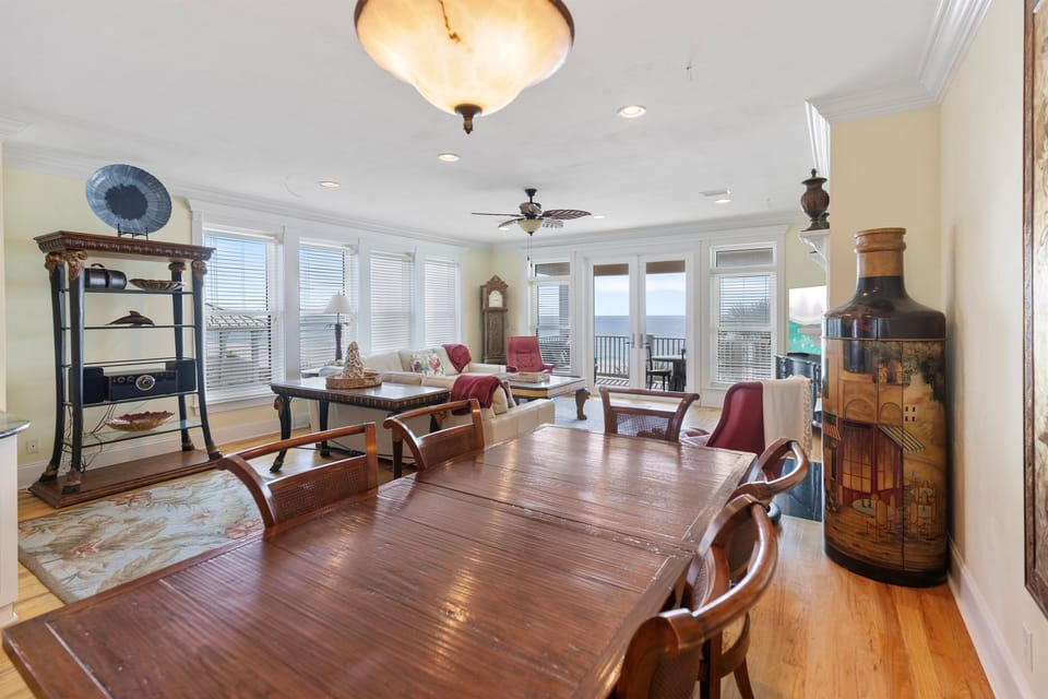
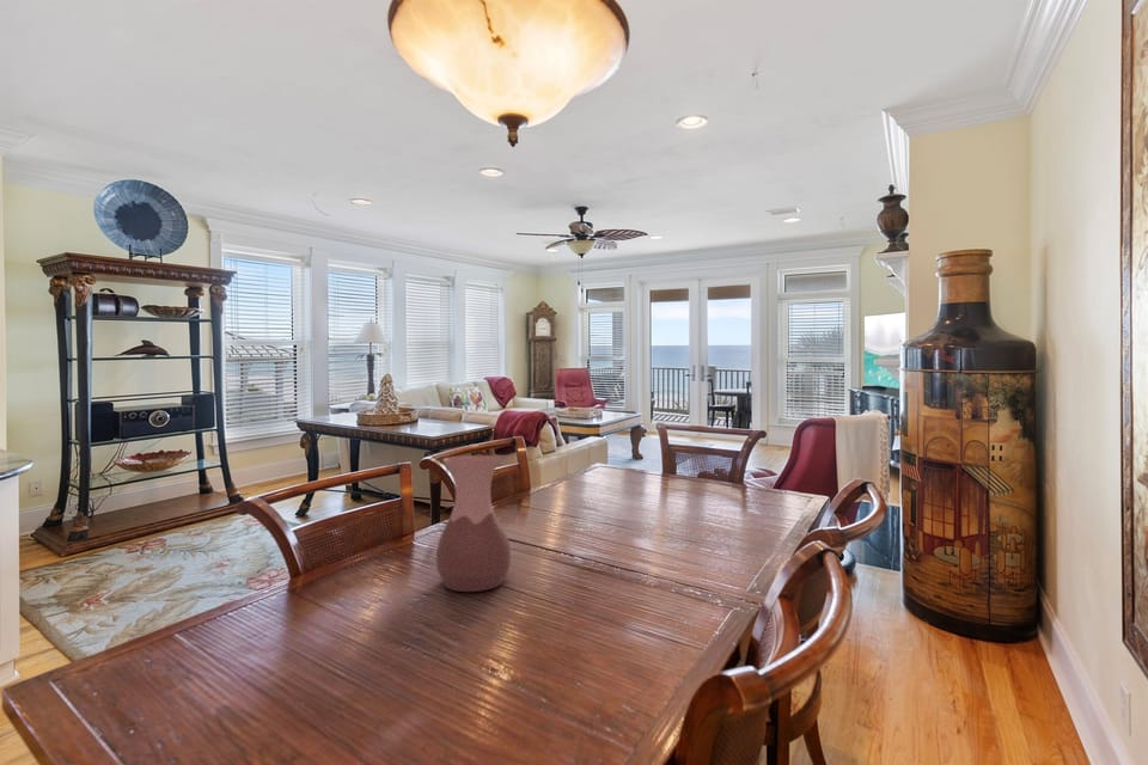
+ vase (472, 520)
